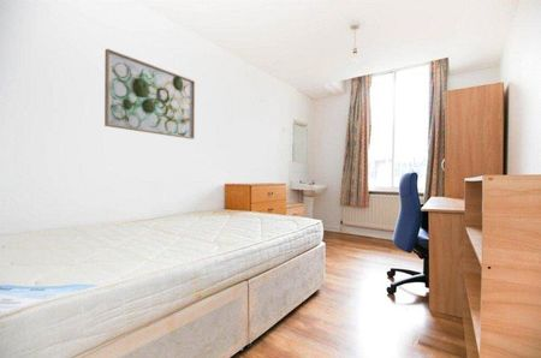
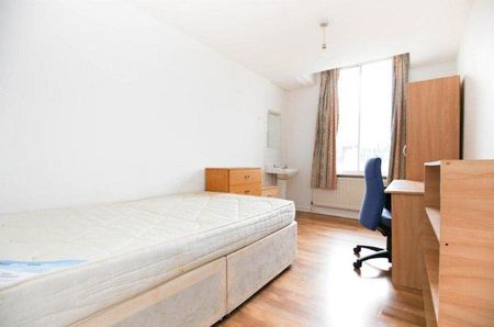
- wall art (156, 100)
